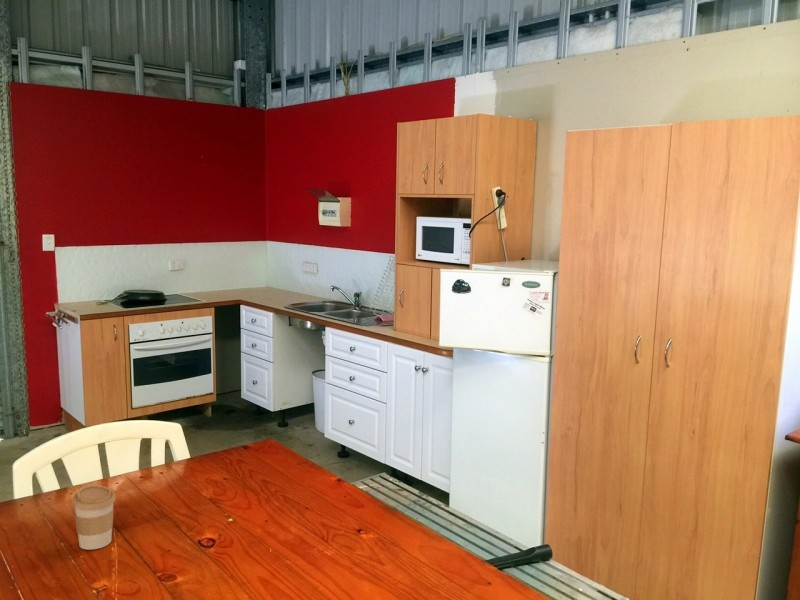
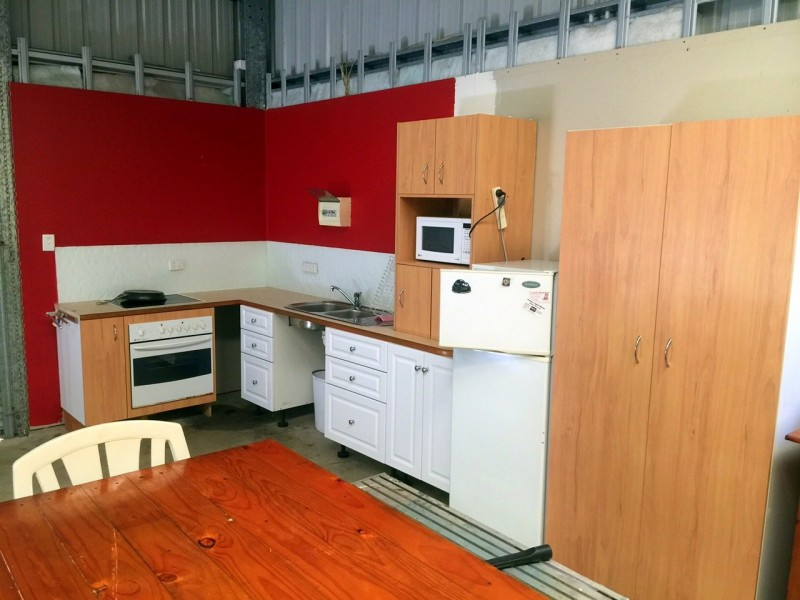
- coffee cup (94, 516)
